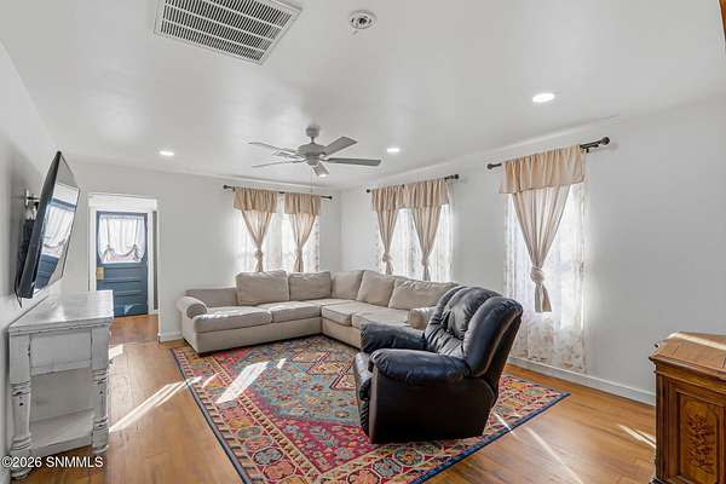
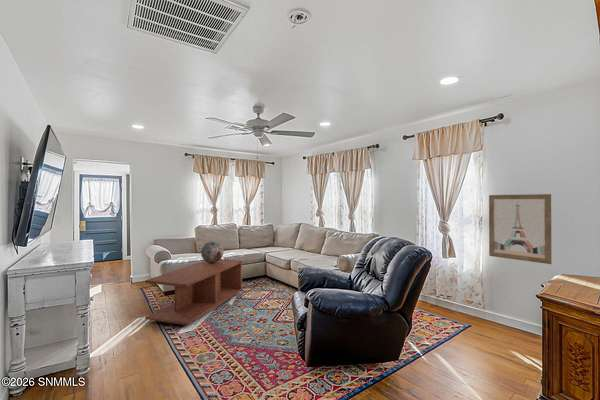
+ decorative globe (212, 252)
+ wall art (518, 227)
+ coffee table (200, 288)
